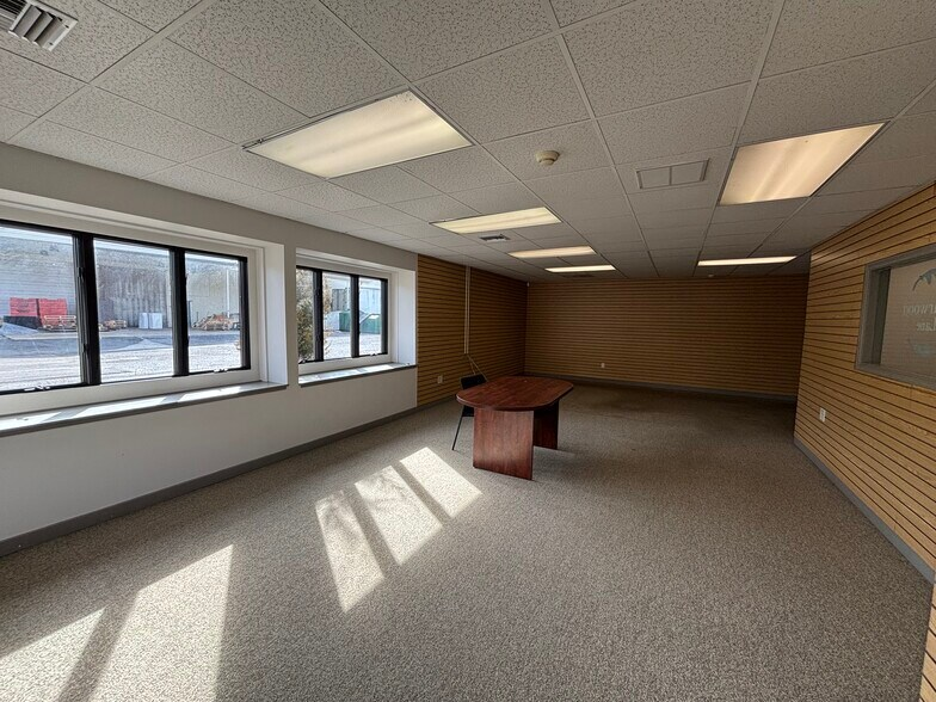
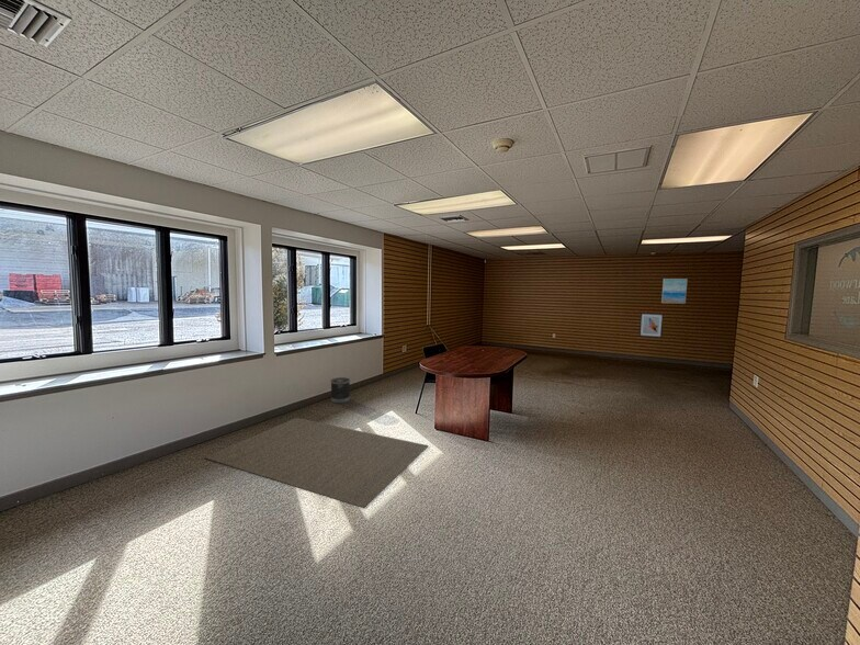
+ wall art (650, 325)
+ wall art (674, 291)
+ rug (321, 451)
+ wastebasket (340, 389)
